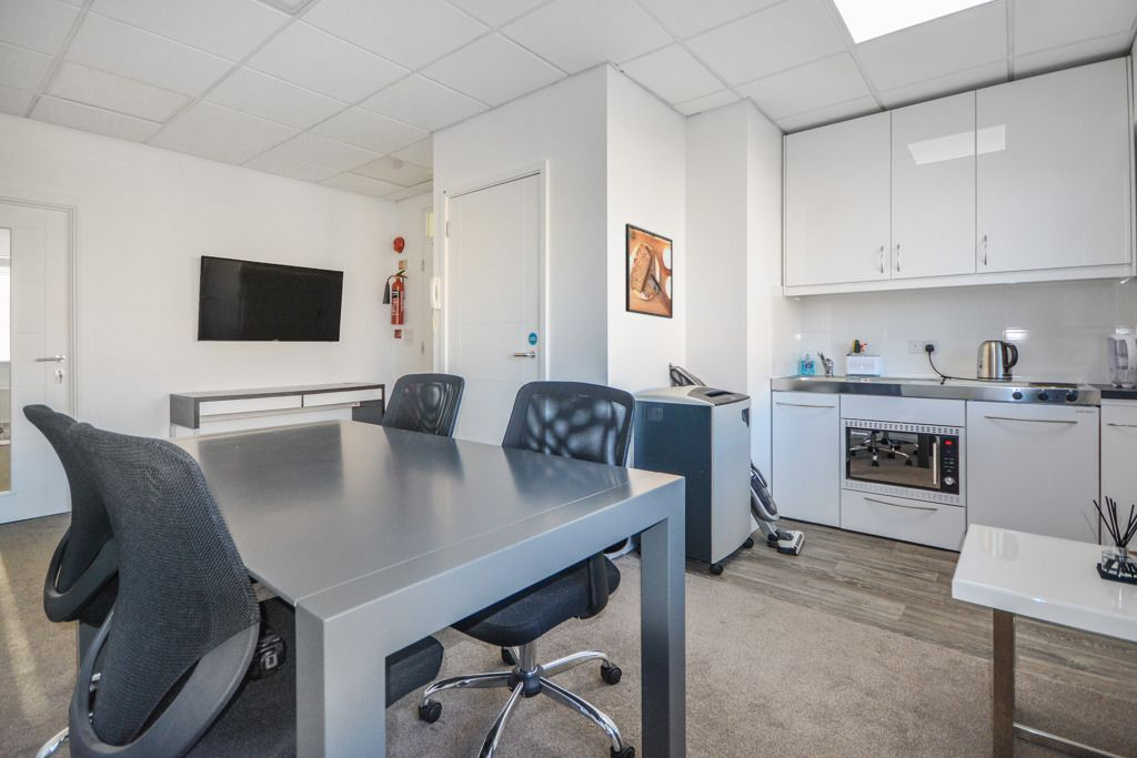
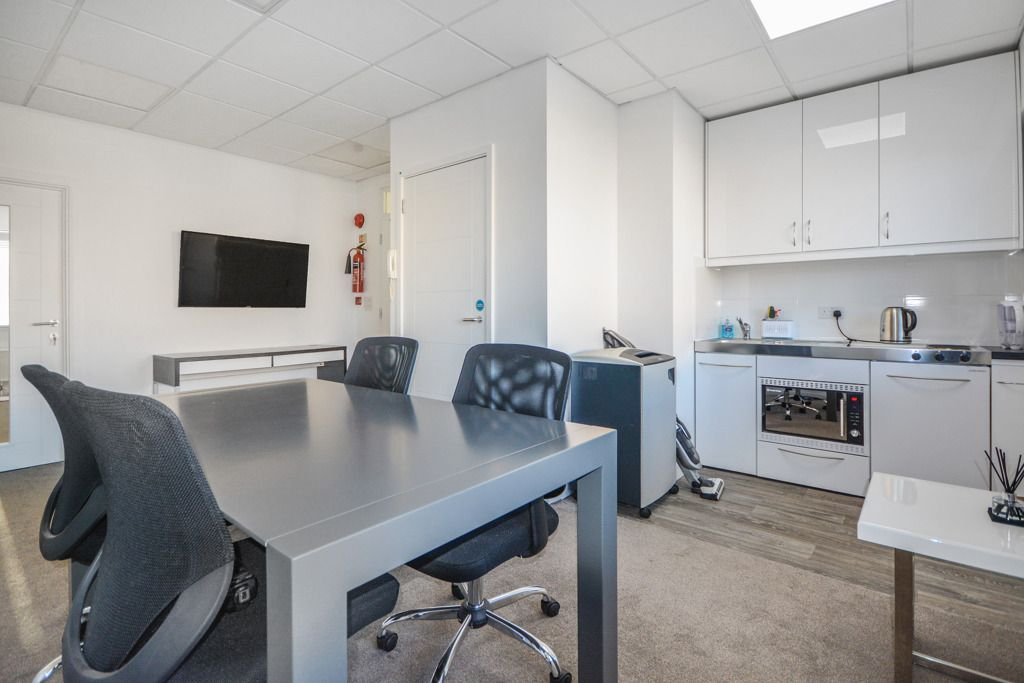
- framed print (650, 273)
